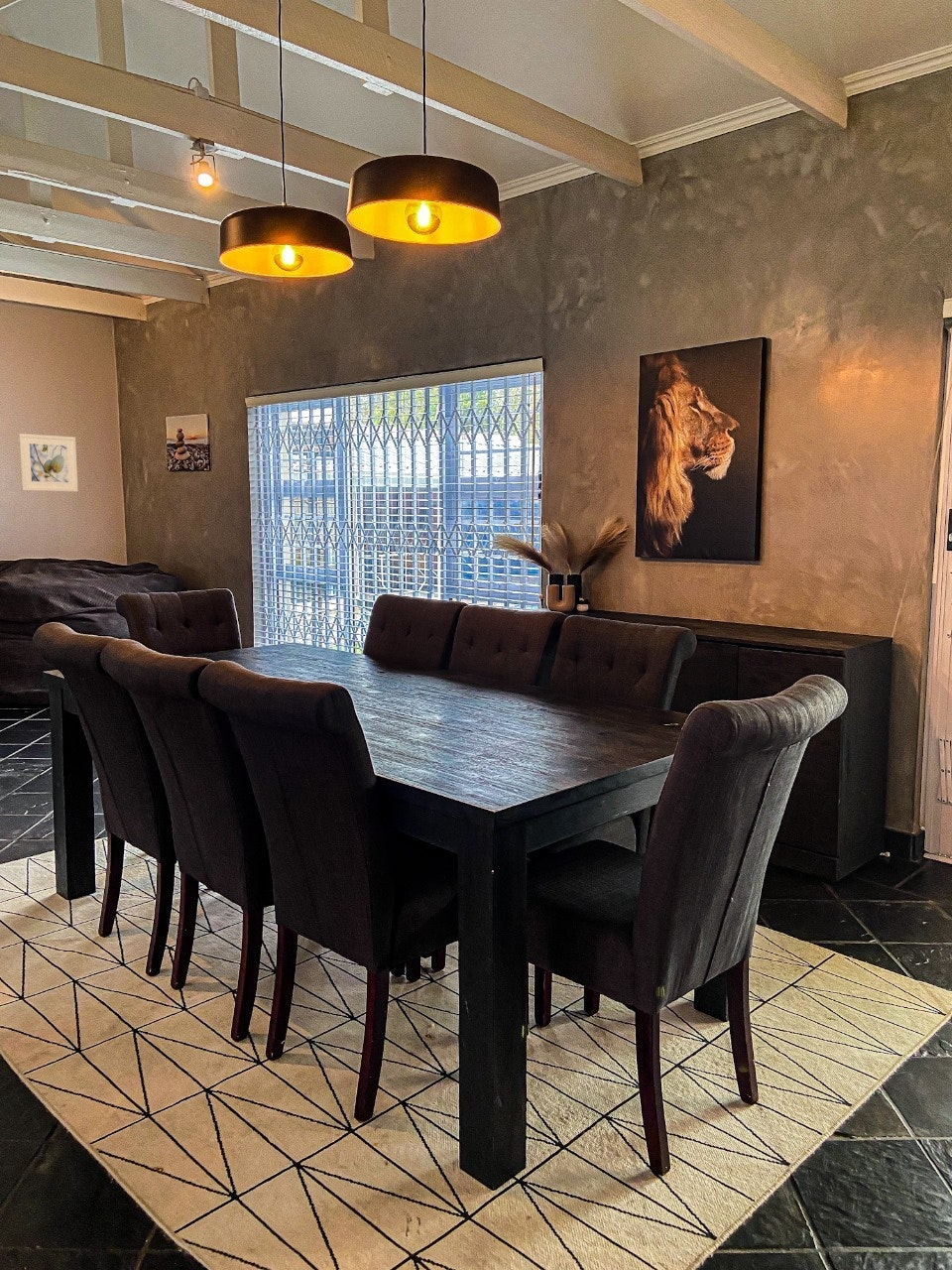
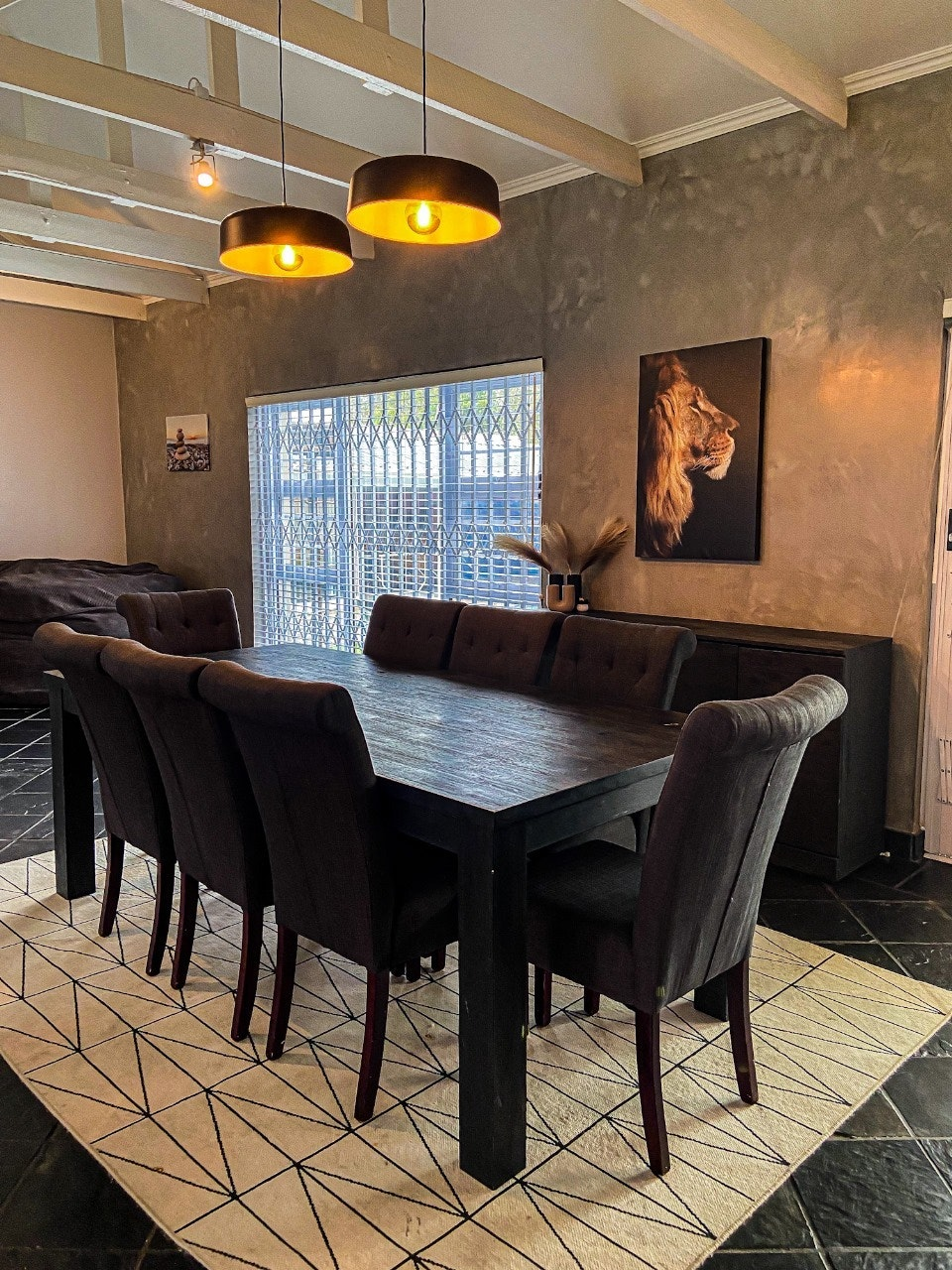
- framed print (49, 463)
